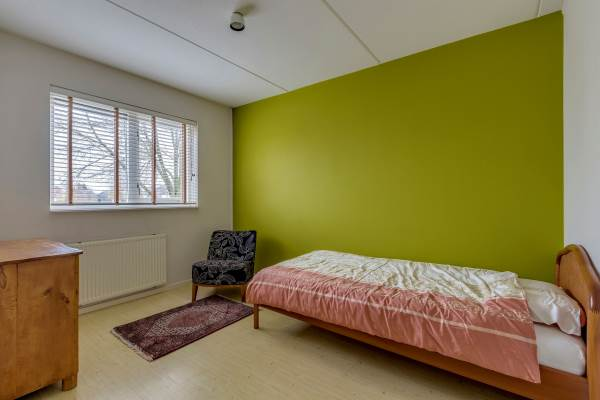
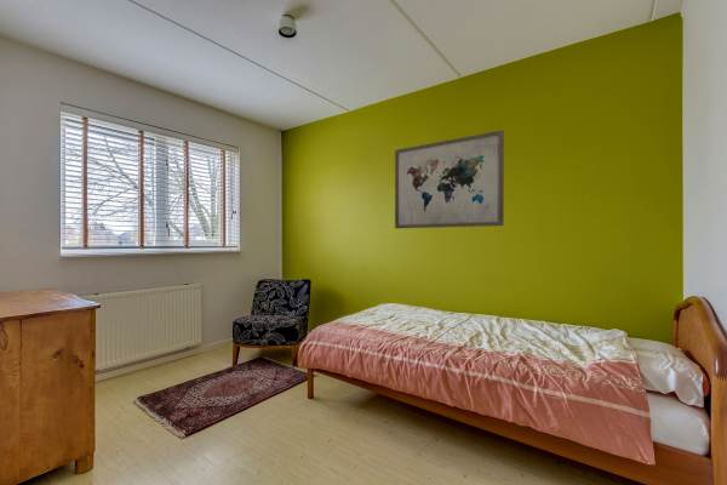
+ wall art (443, 183)
